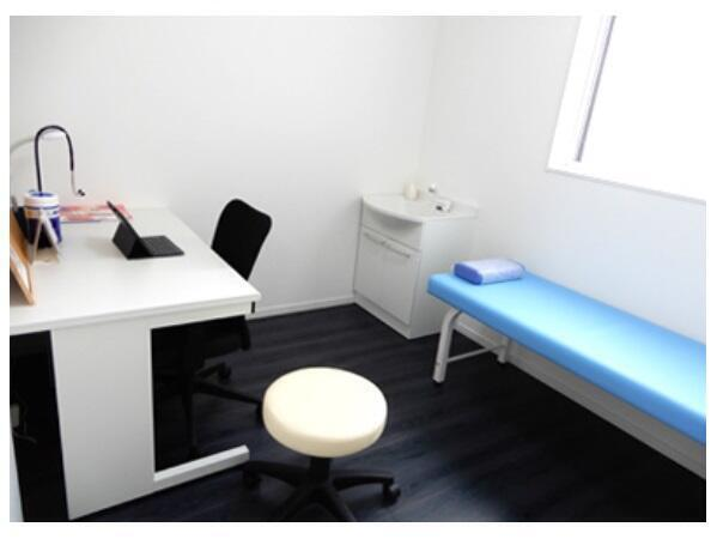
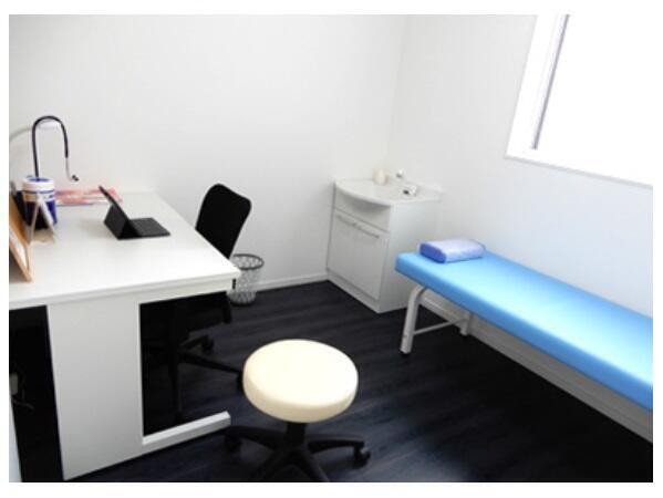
+ wastebasket (244, 281)
